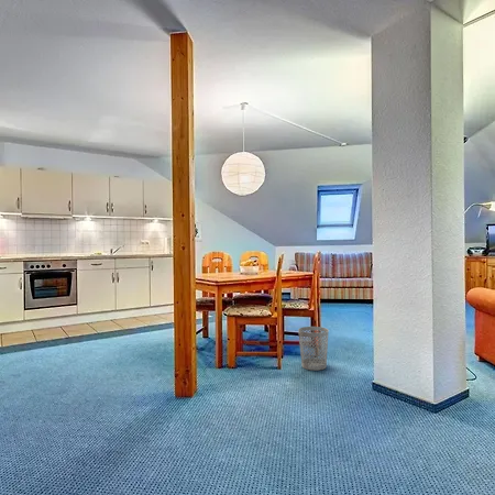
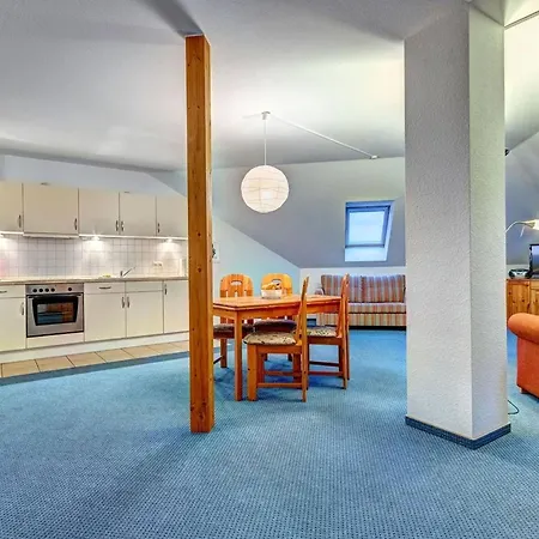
- wastebasket (312, 348)
